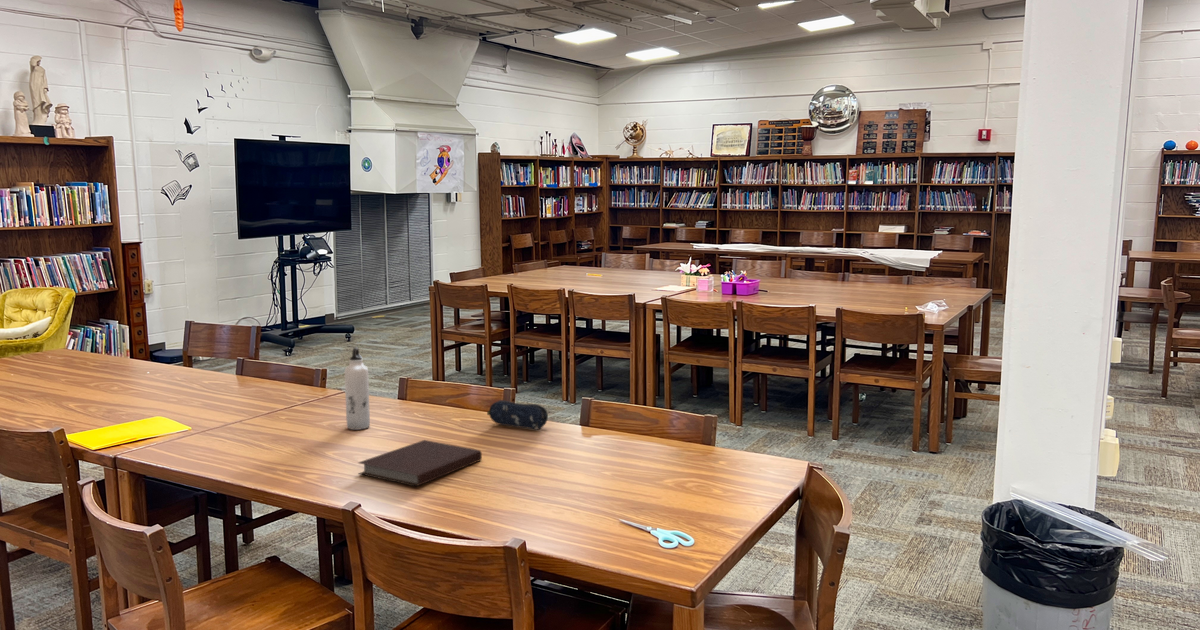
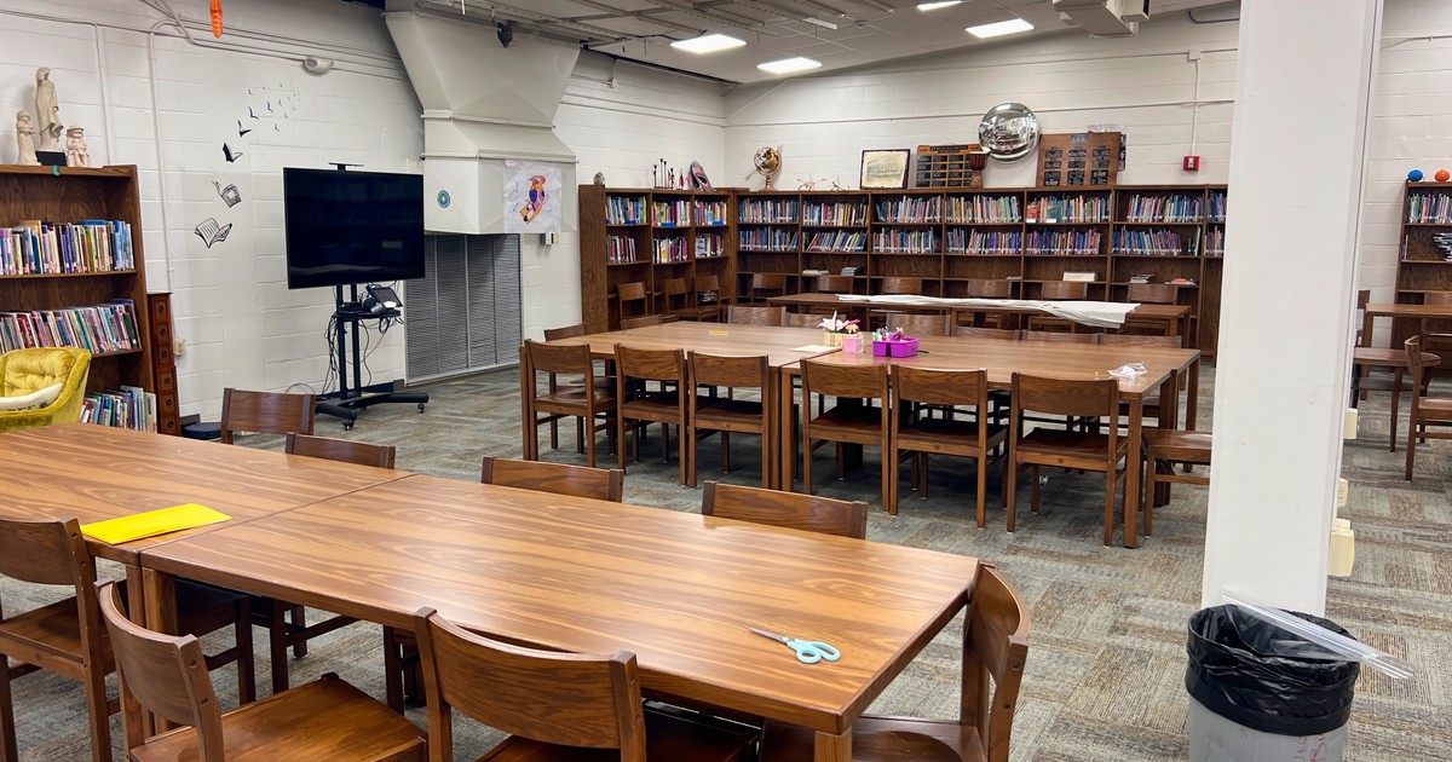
- pencil case (518, 414)
- water bottle (357, 387)
- notebook (421, 461)
